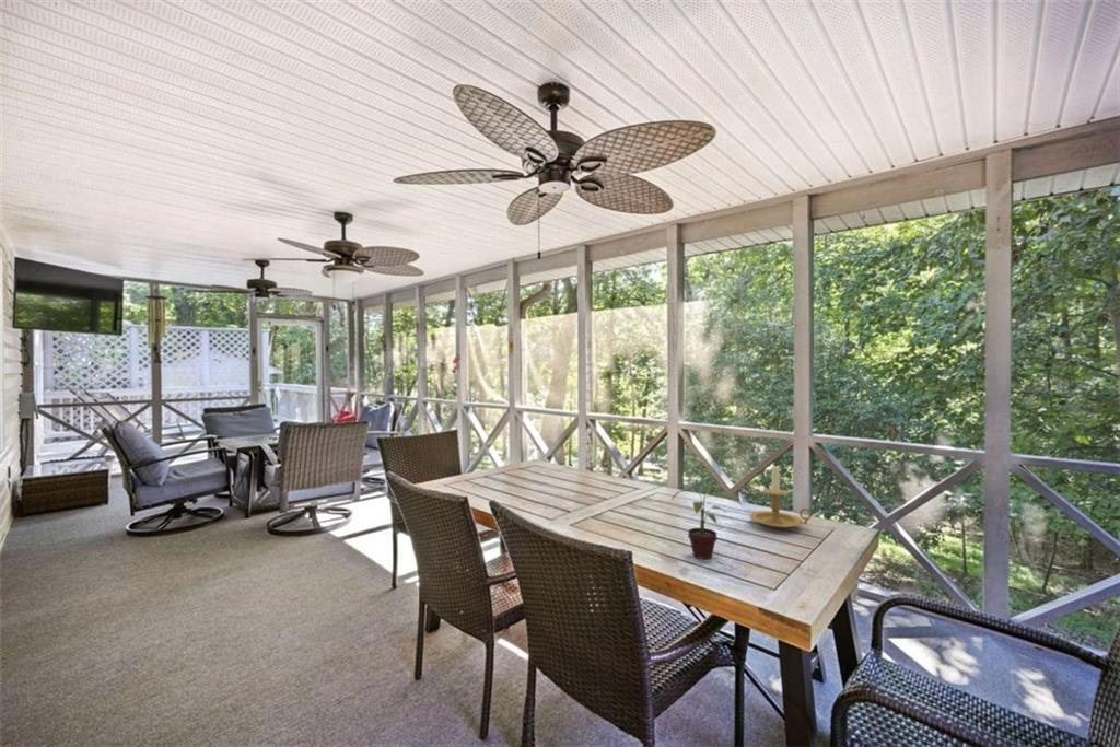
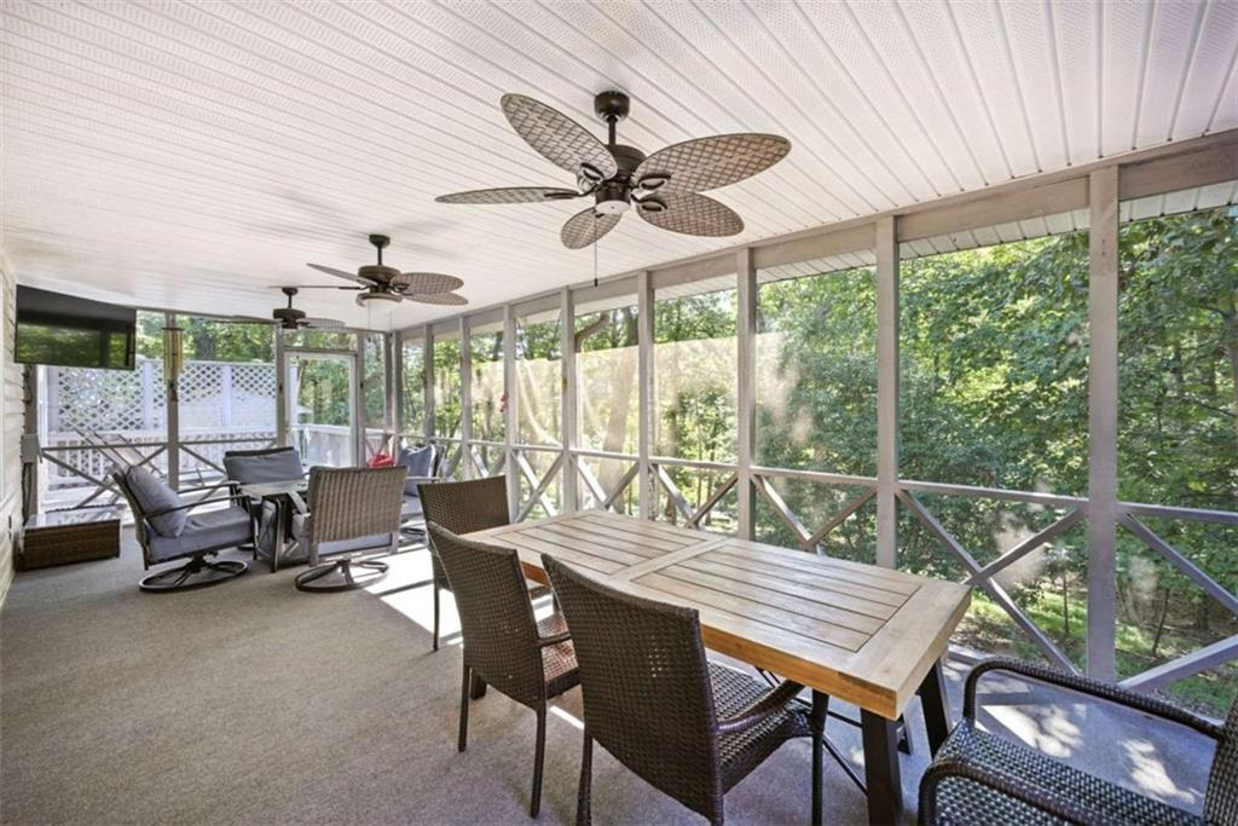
- candle holder (775, 493)
- potted plant (704, 521)
